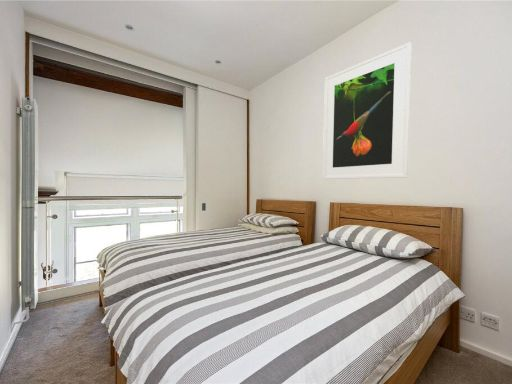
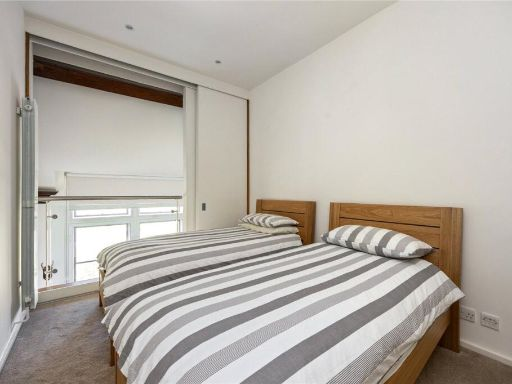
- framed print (360, 120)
